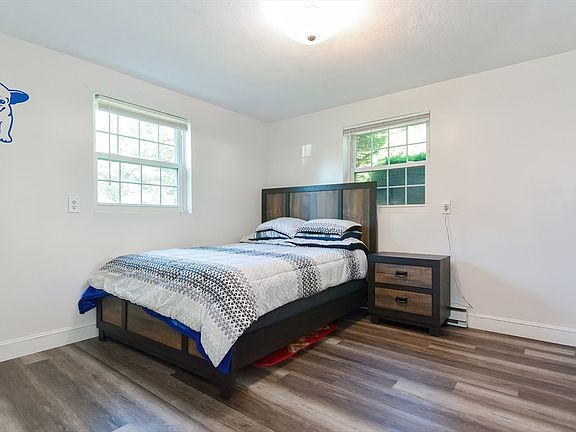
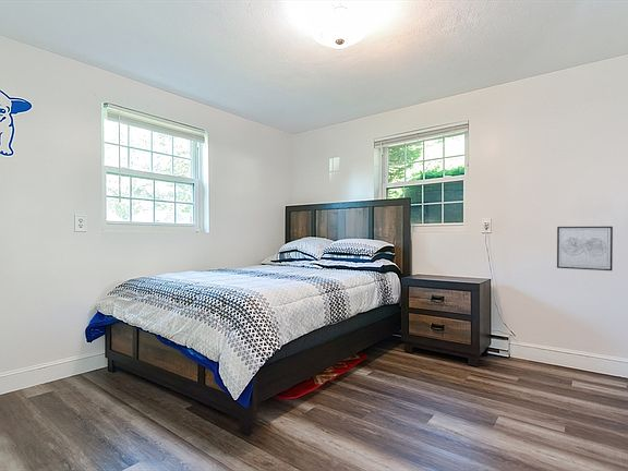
+ wall art (583, 247)
